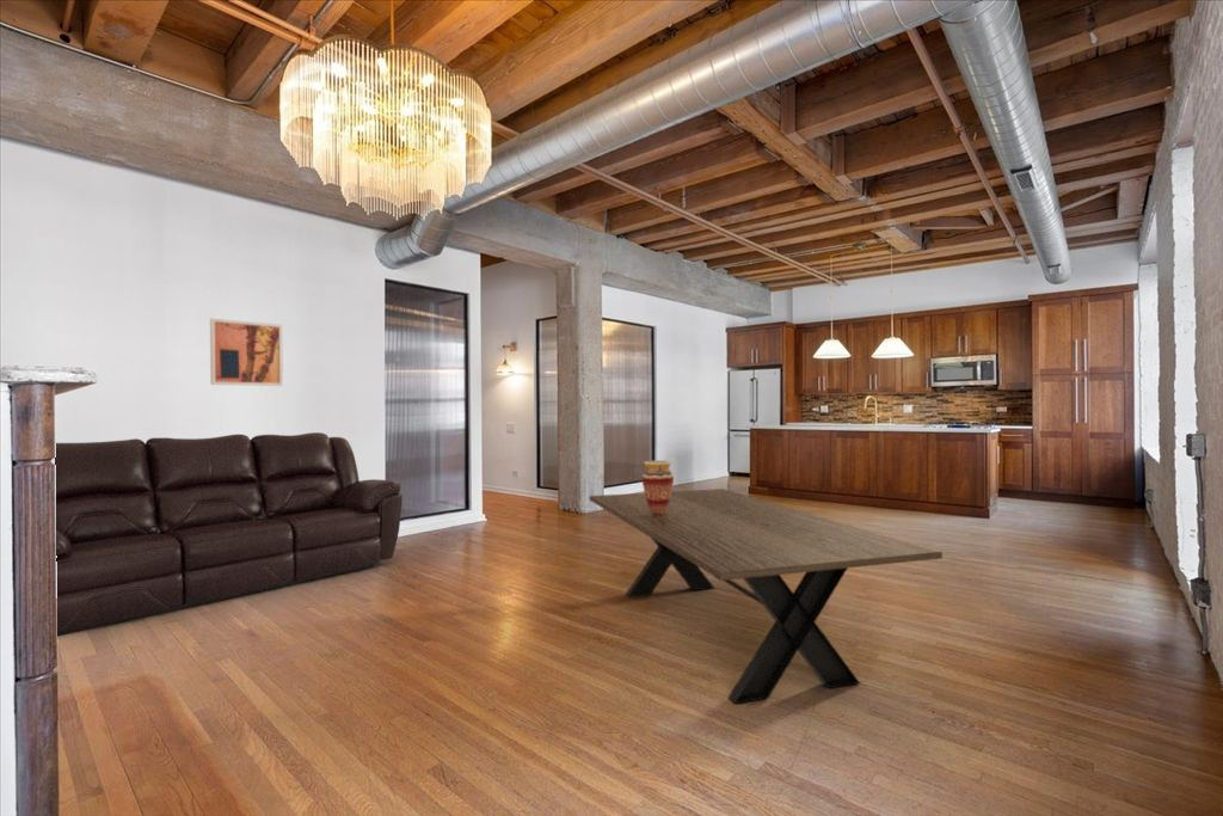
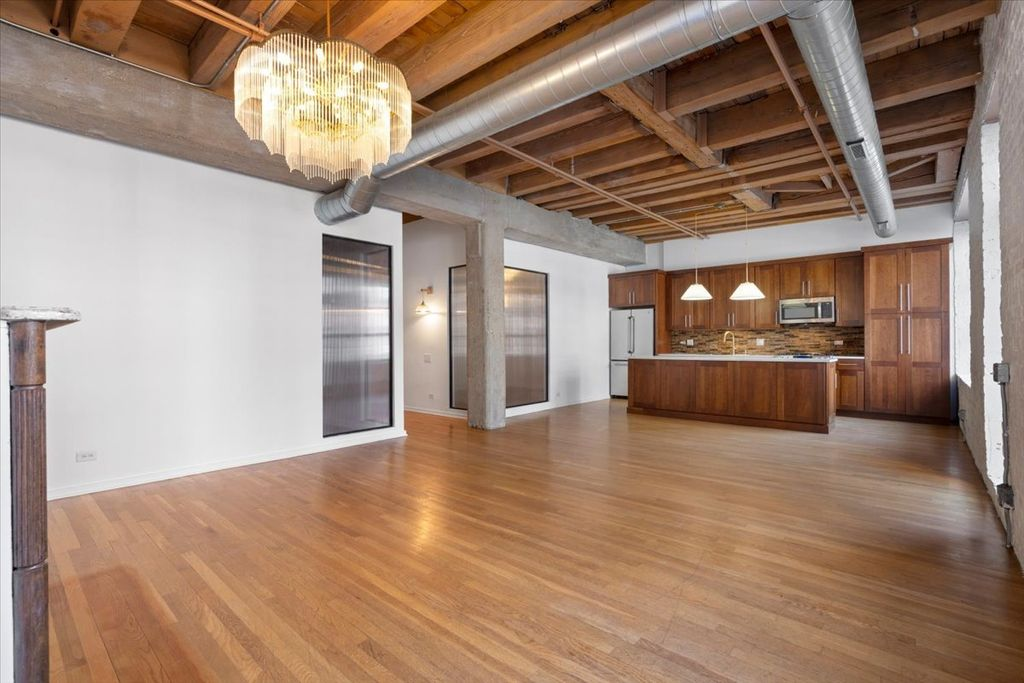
- vase (657, 487)
- wall art (247, 352)
- dining table (723, 573)
- sofa (219, 510)
